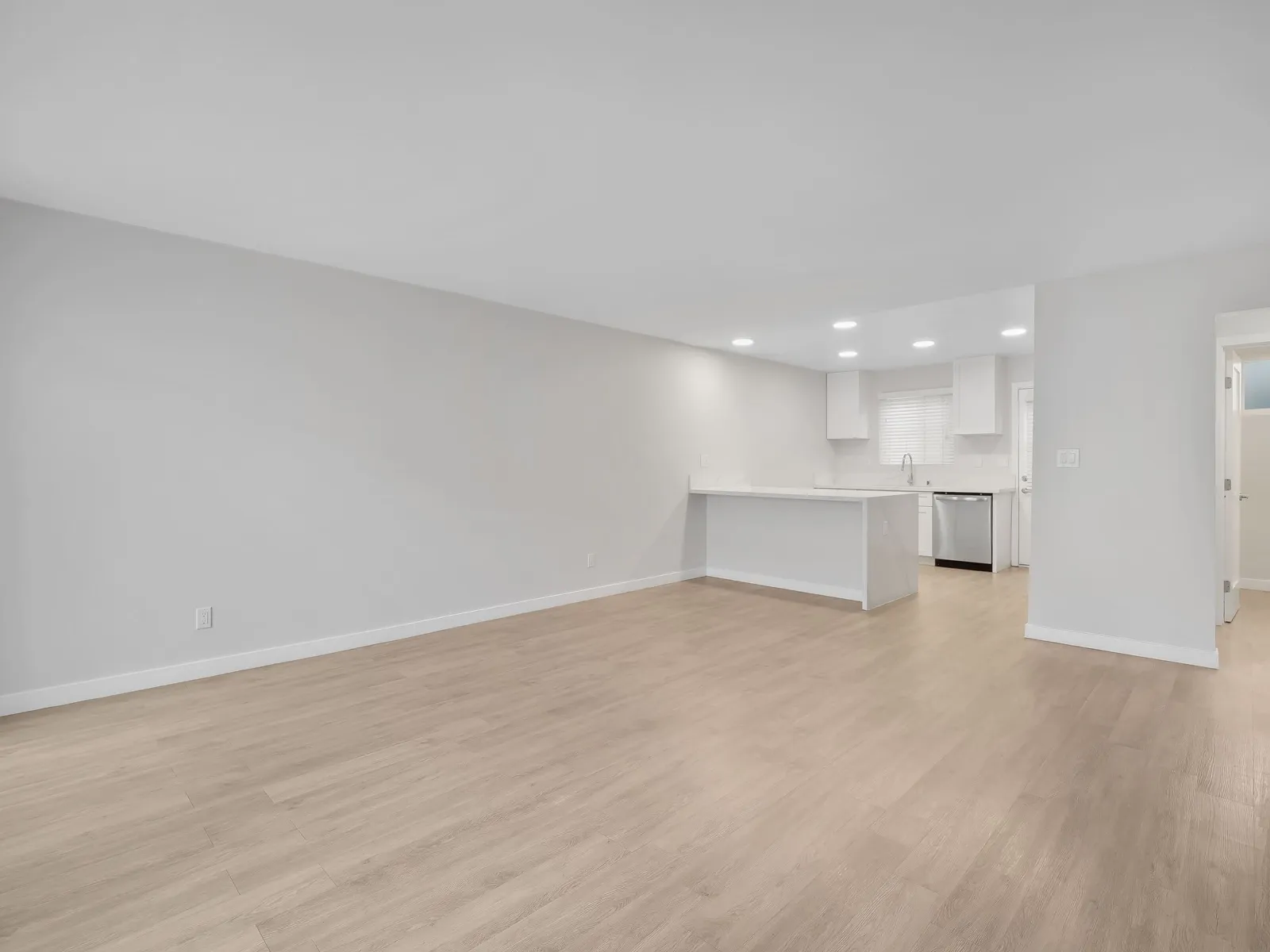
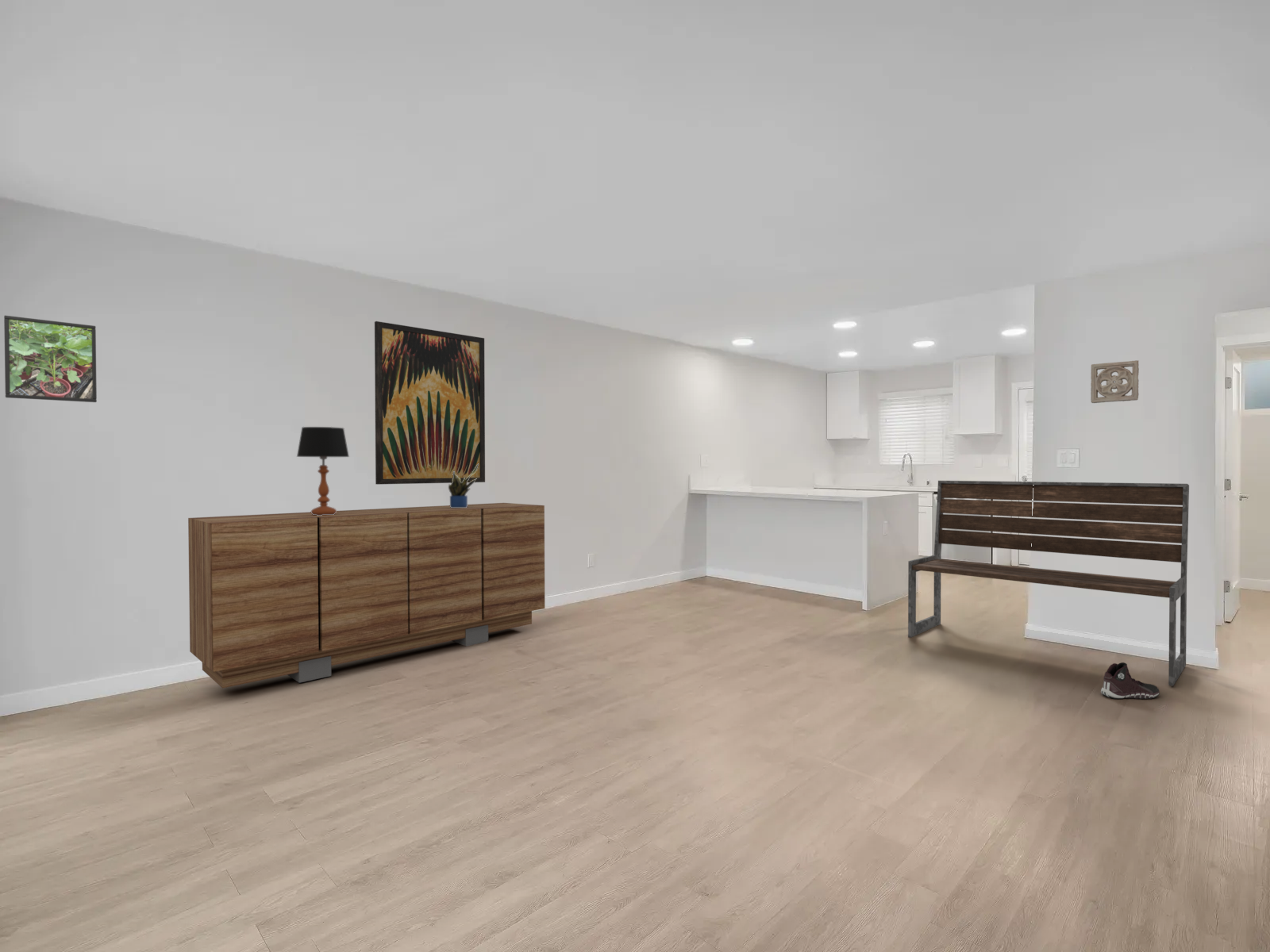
+ table lamp (323, 470)
+ sneaker (1131, 679)
+ sideboard (390, 582)
+ wall ornament (1114, 382)
+ potted plant (464, 485)
+ wall art (433, 406)
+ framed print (52, 360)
+ bench (1037, 568)
